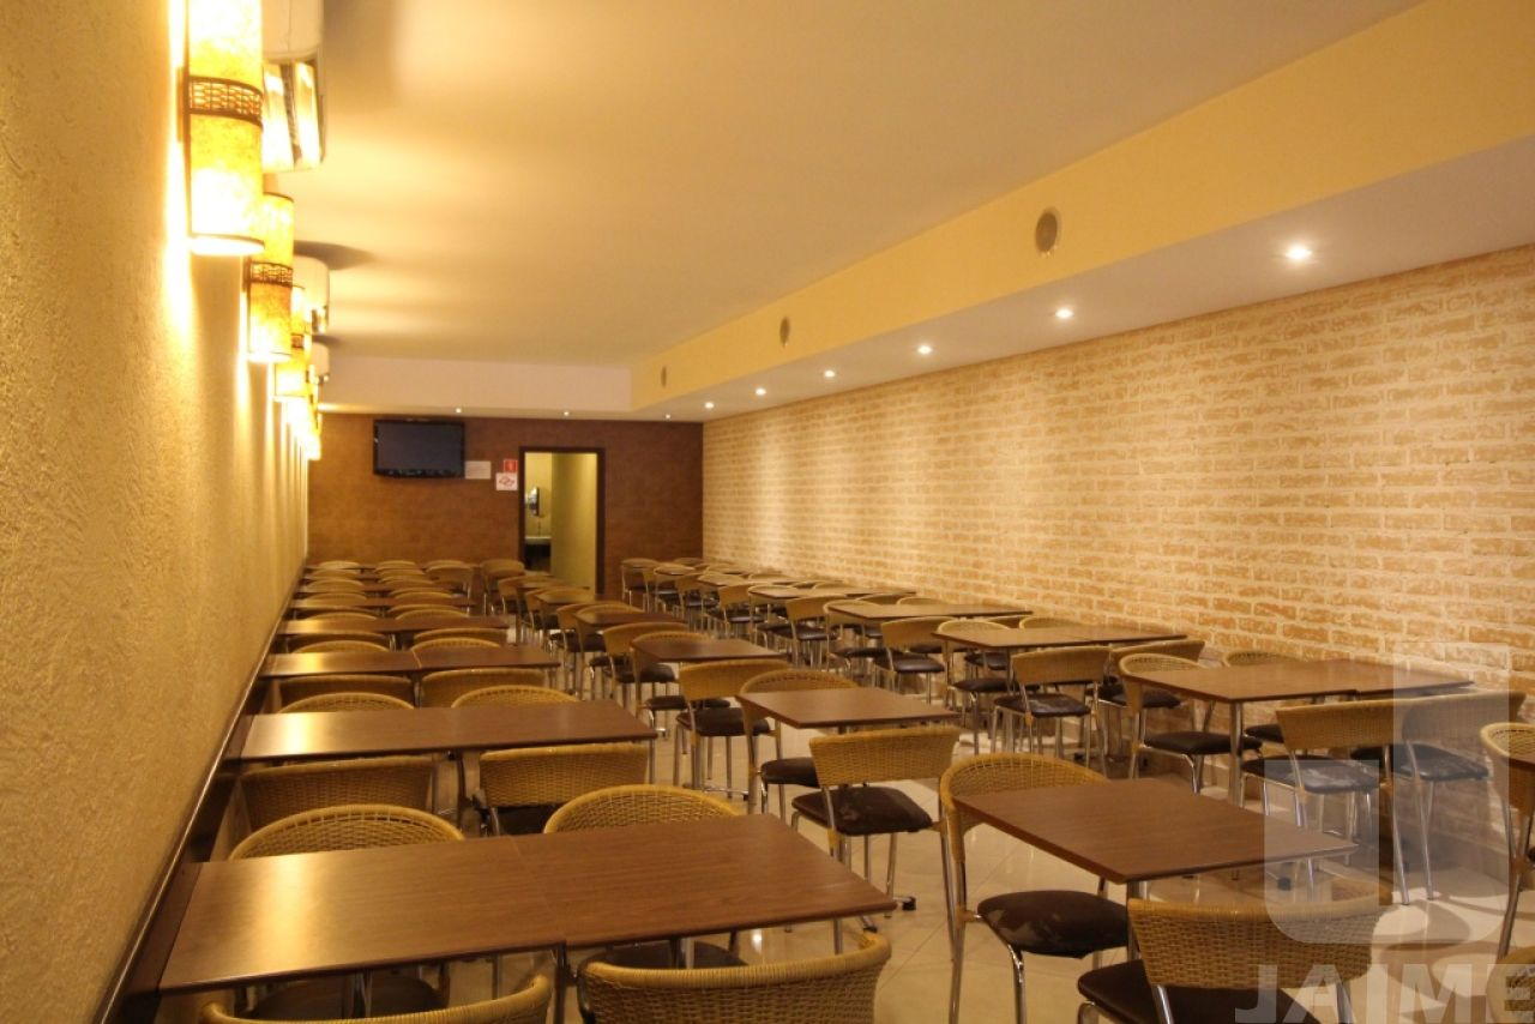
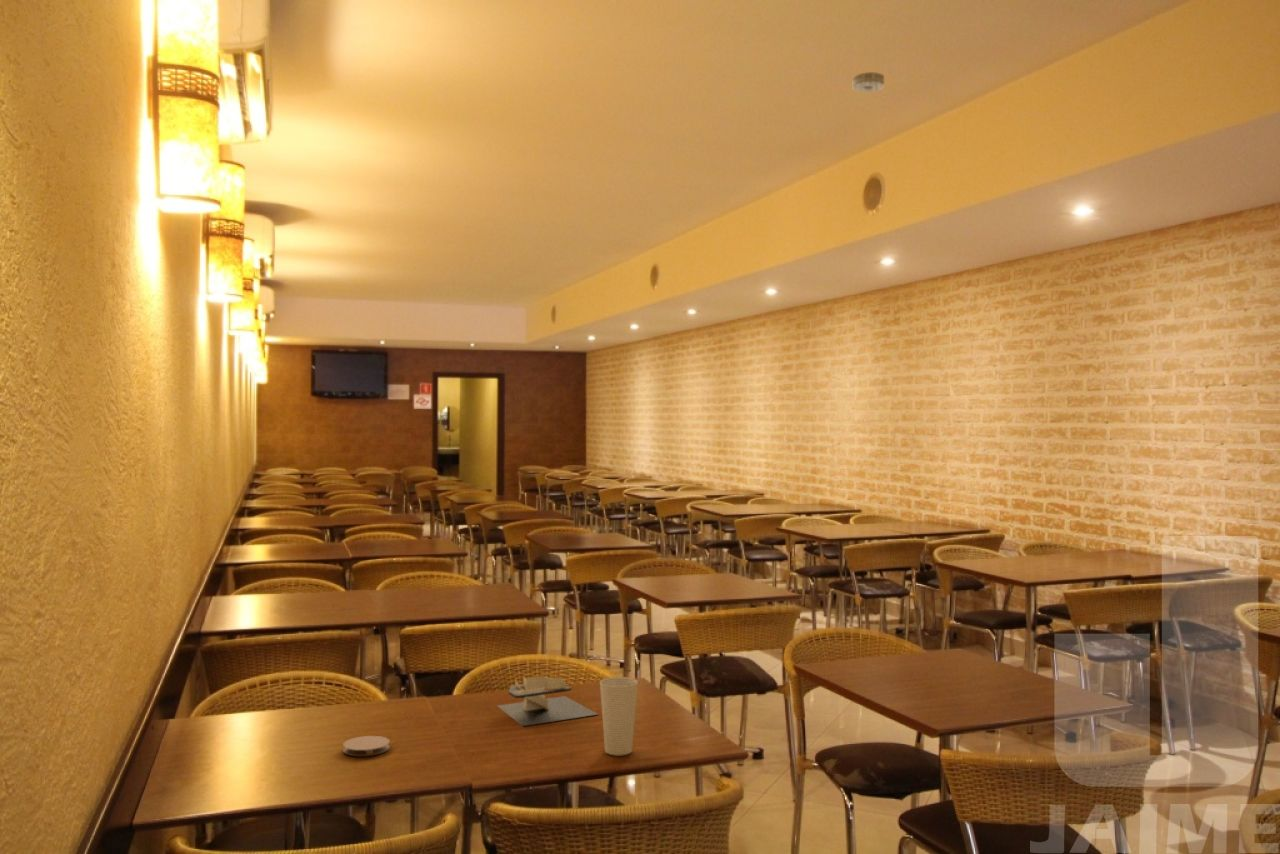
+ cup (618, 716)
+ smoke detector (868, 81)
+ coaster (366, 745)
+ napkin holder (536, 695)
